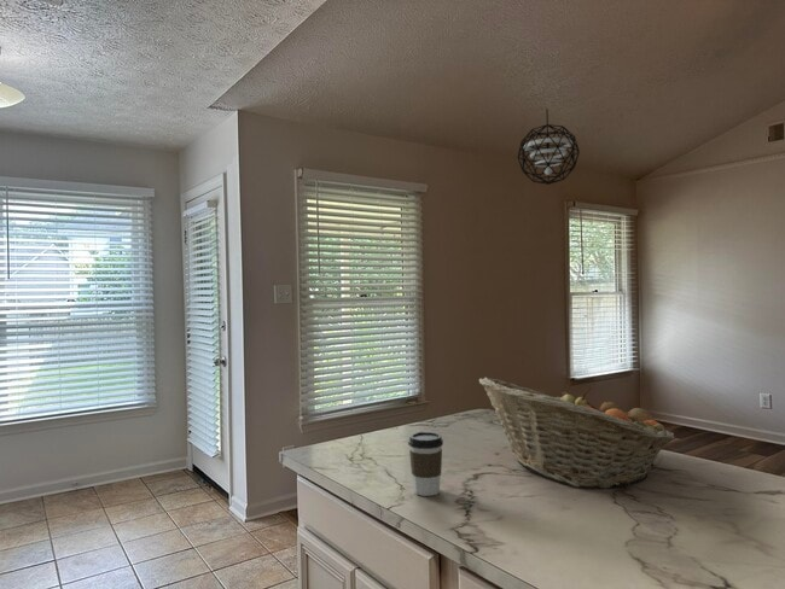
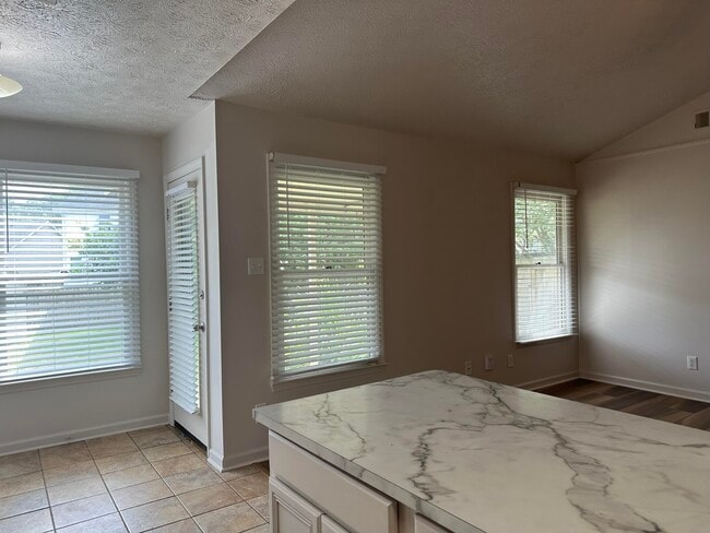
- pendant light (547, 146)
- coffee cup (425, 463)
- fruit basket (568, 421)
